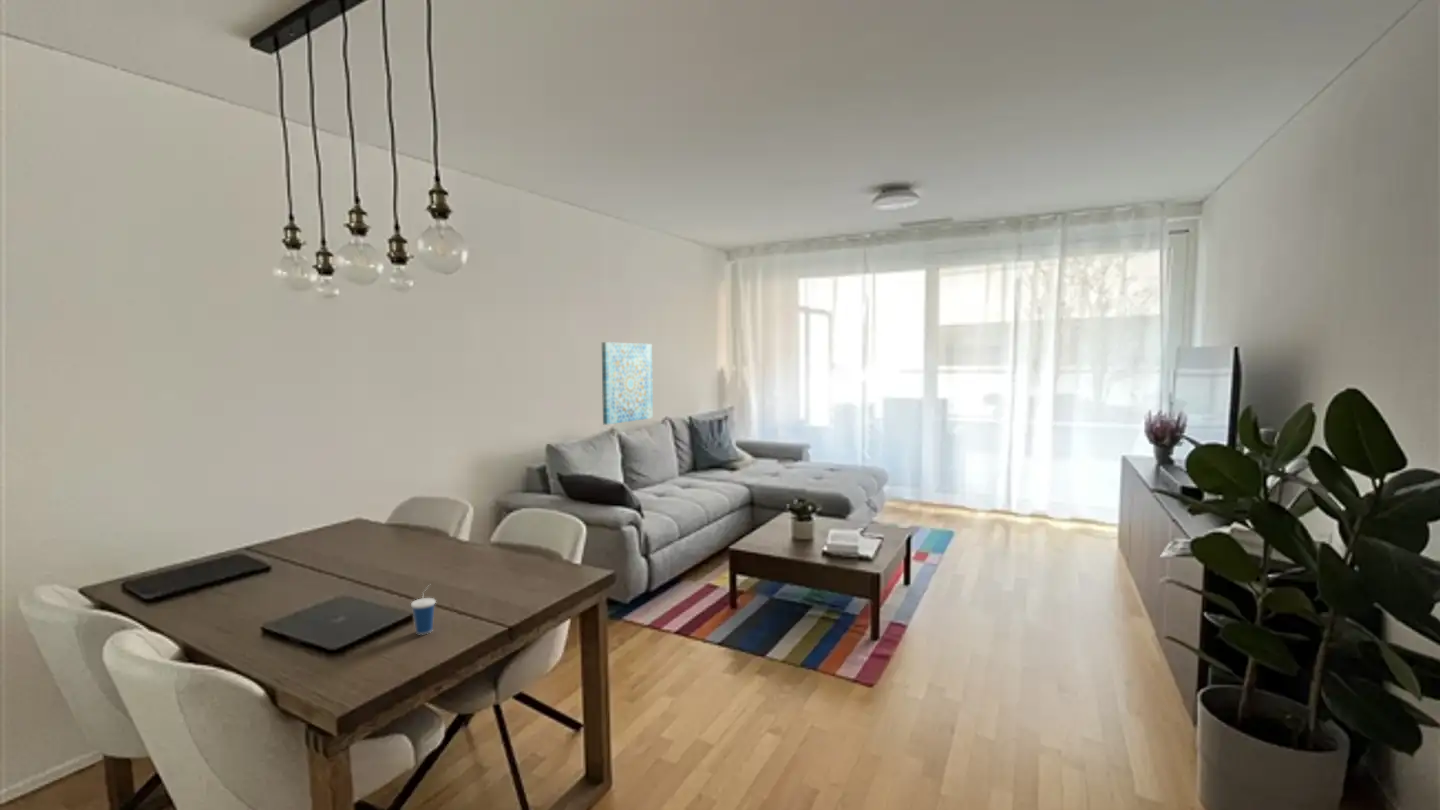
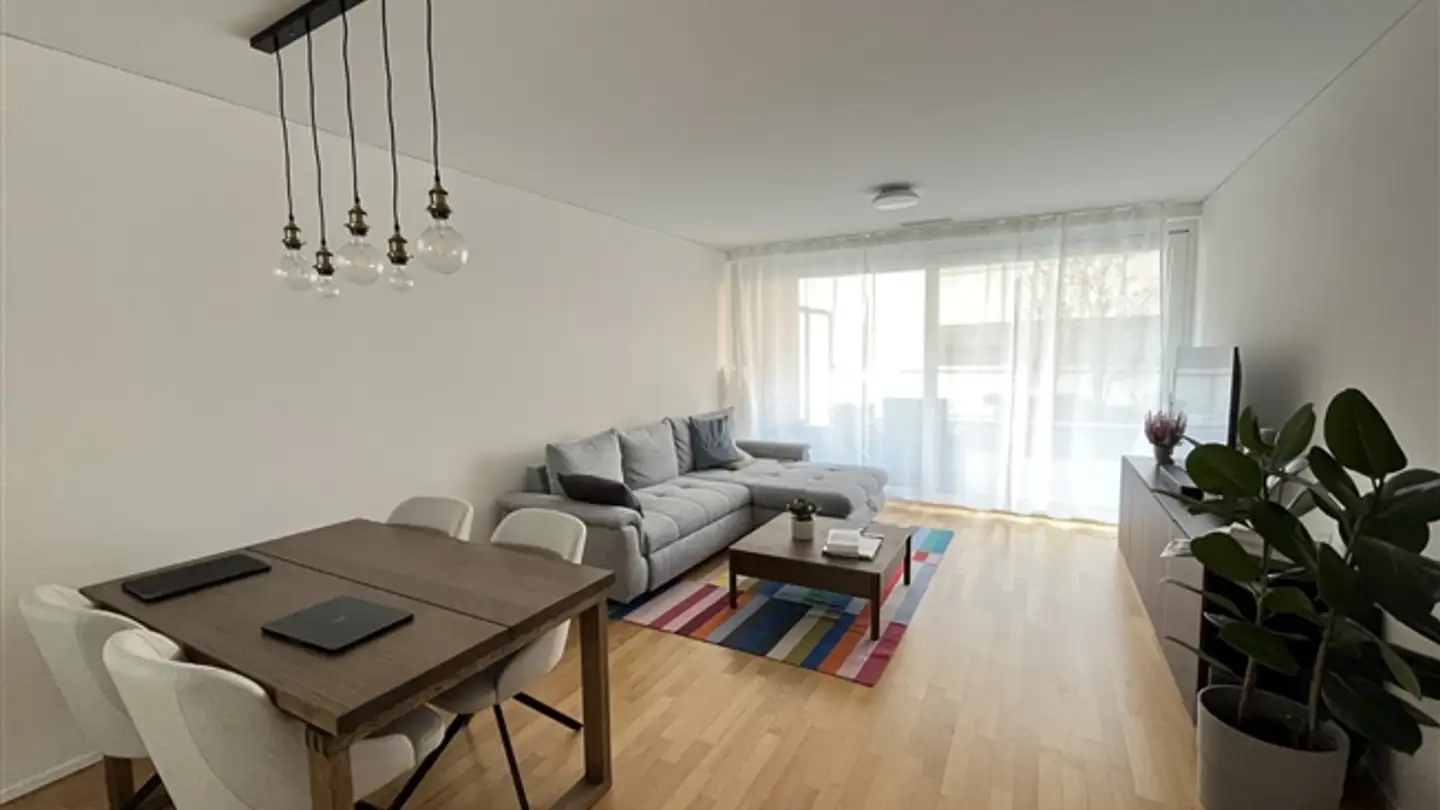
- cup (423, 608)
- wall art (628, 382)
